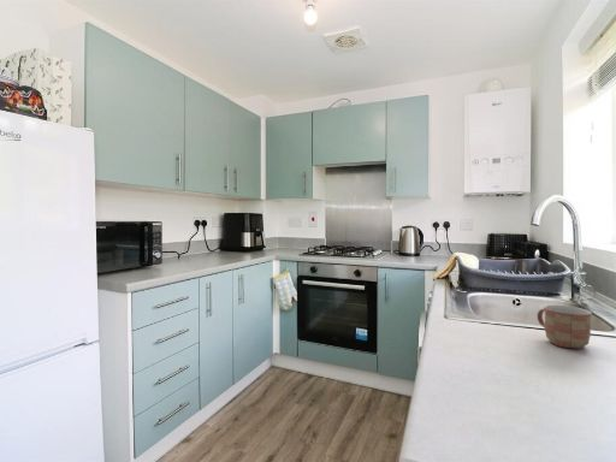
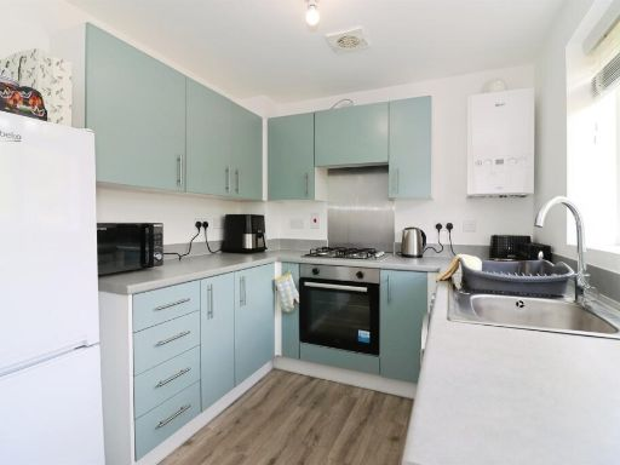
- mug (561, 325)
